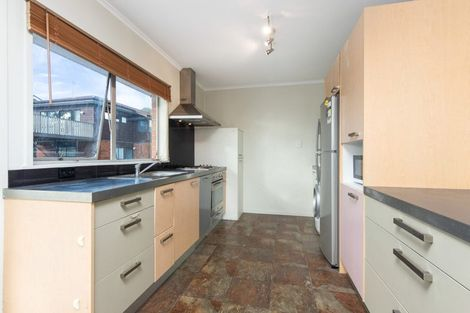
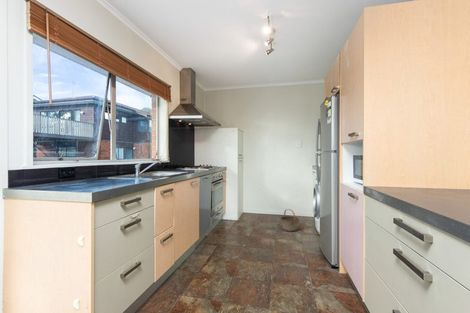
+ basket (289, 219)
